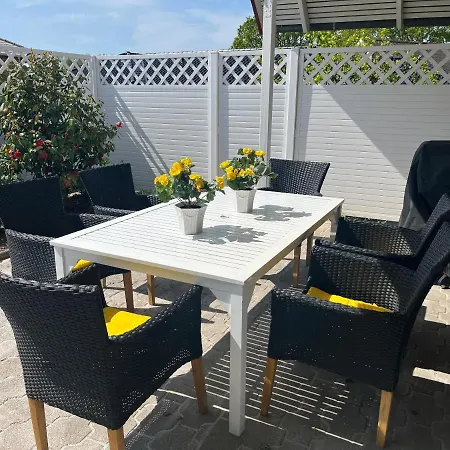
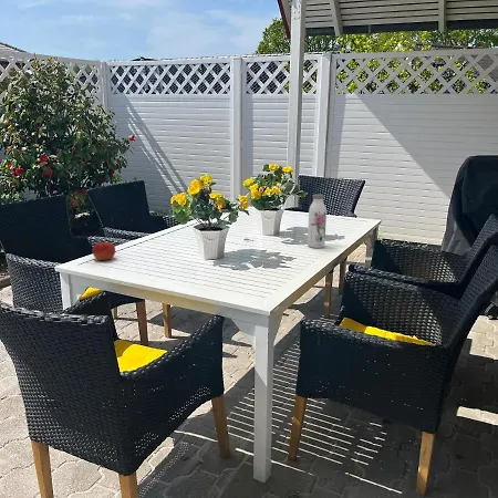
+ fruit (103, 249)
+ water bottle (317, 220)
